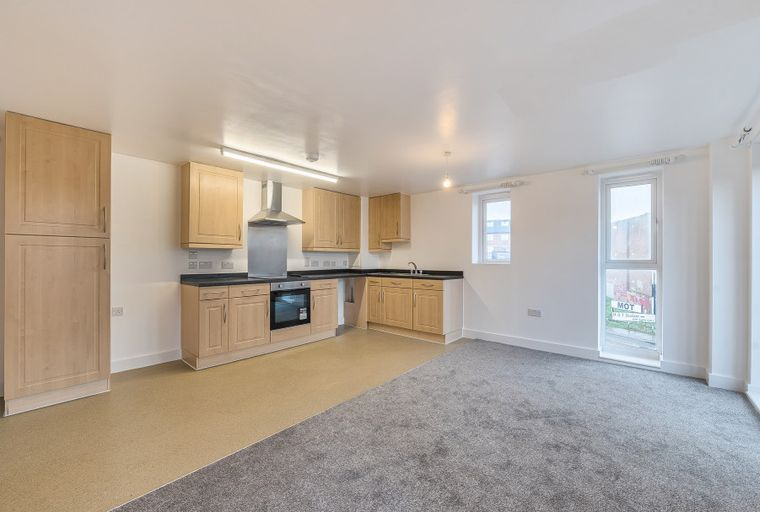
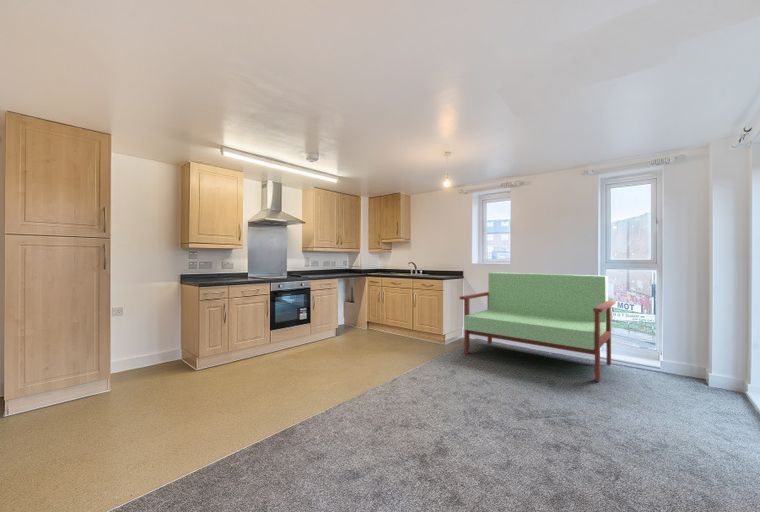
+ futon (533, 316)
